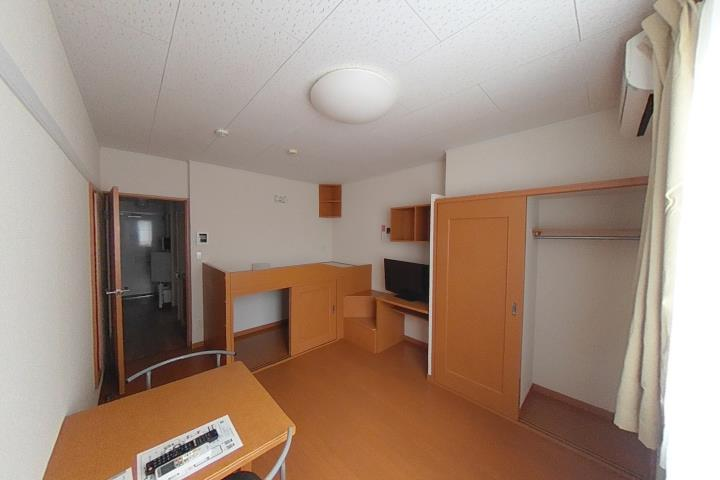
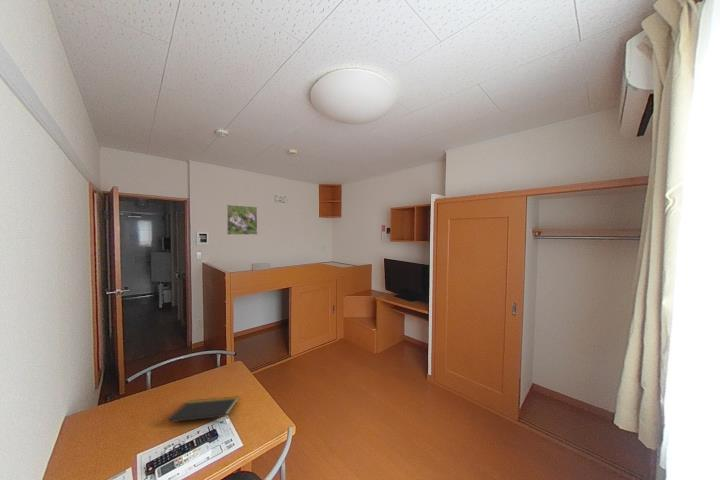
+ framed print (242, 220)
+ notepad (206, 408)
